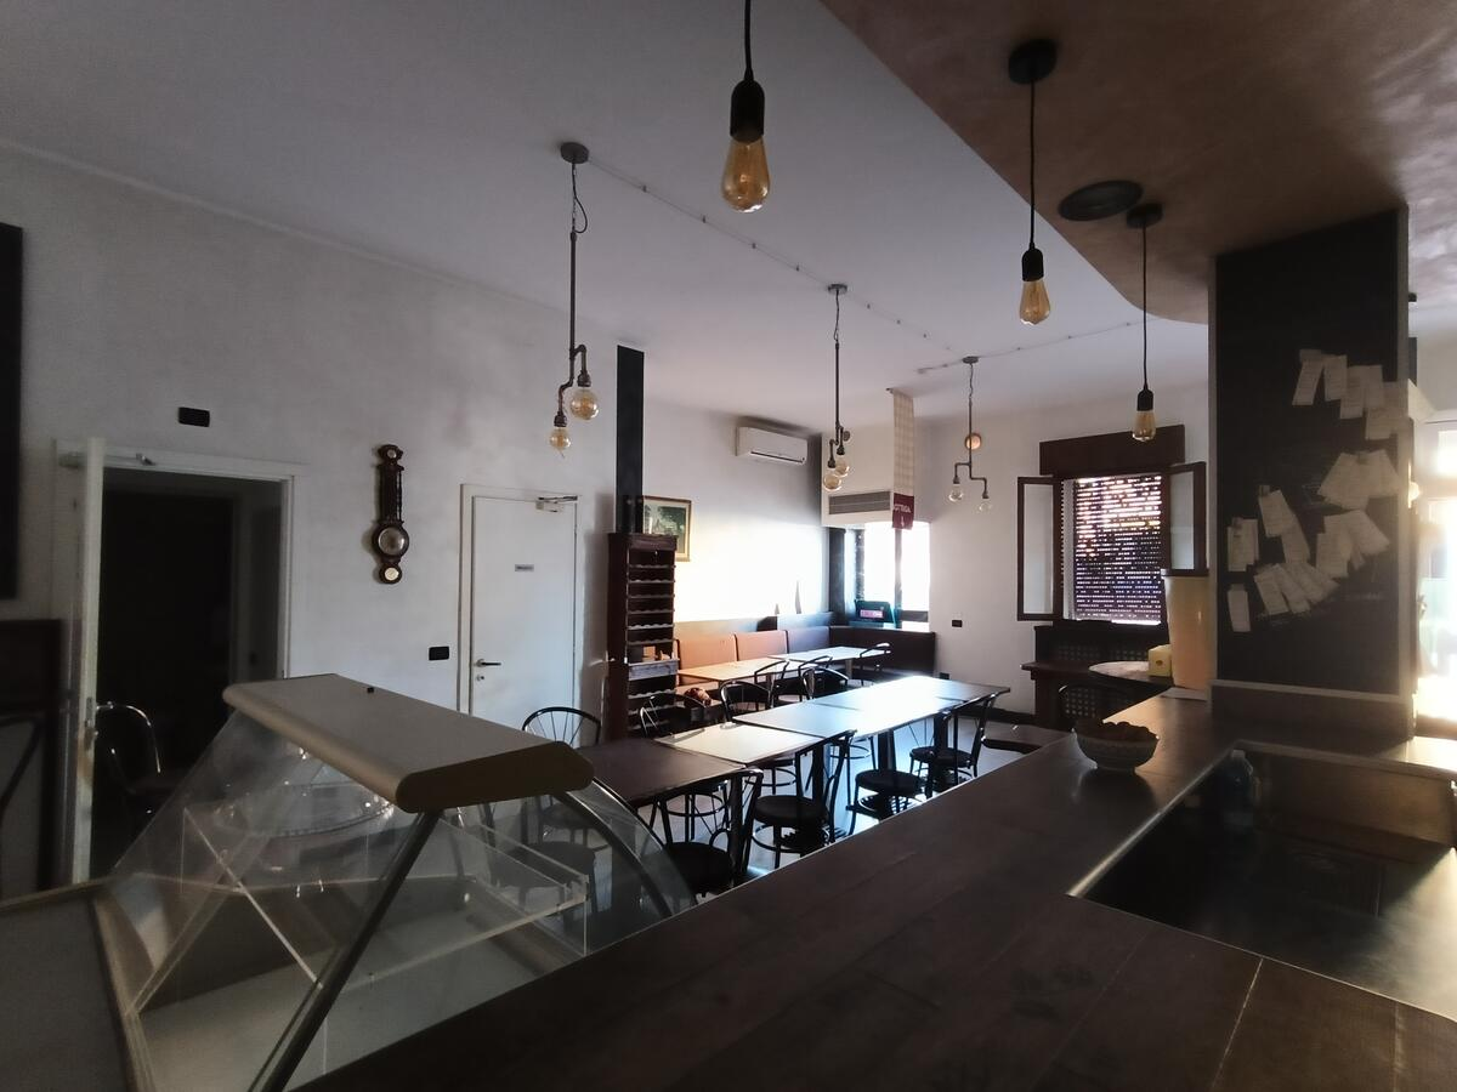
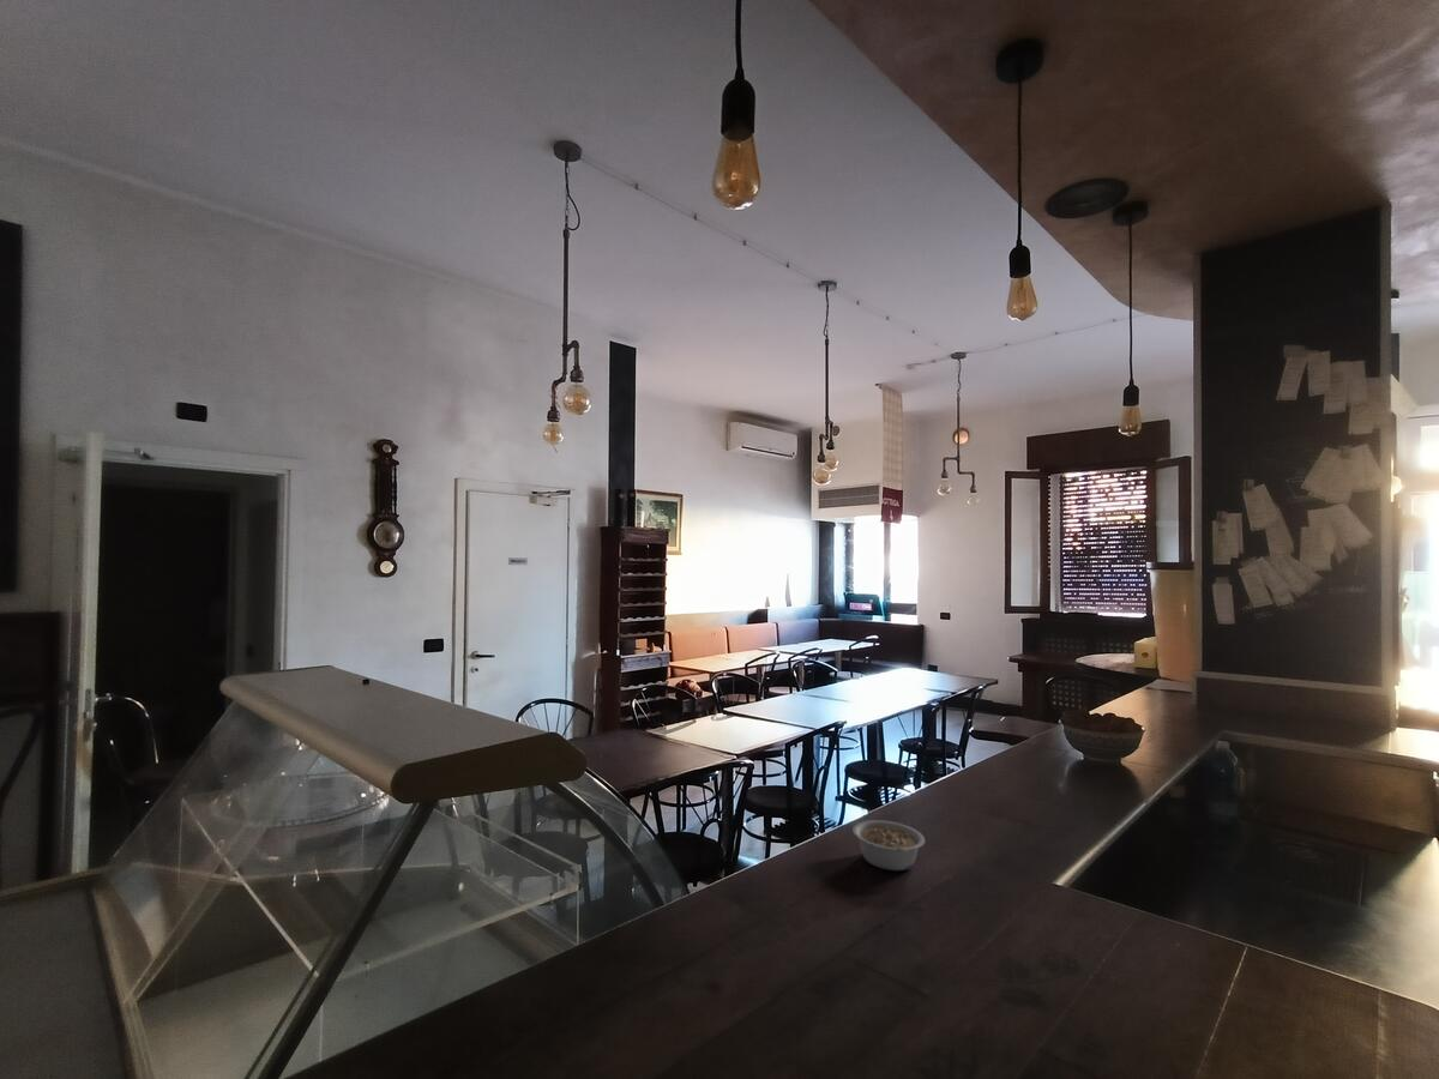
+ legume (890, 845)
